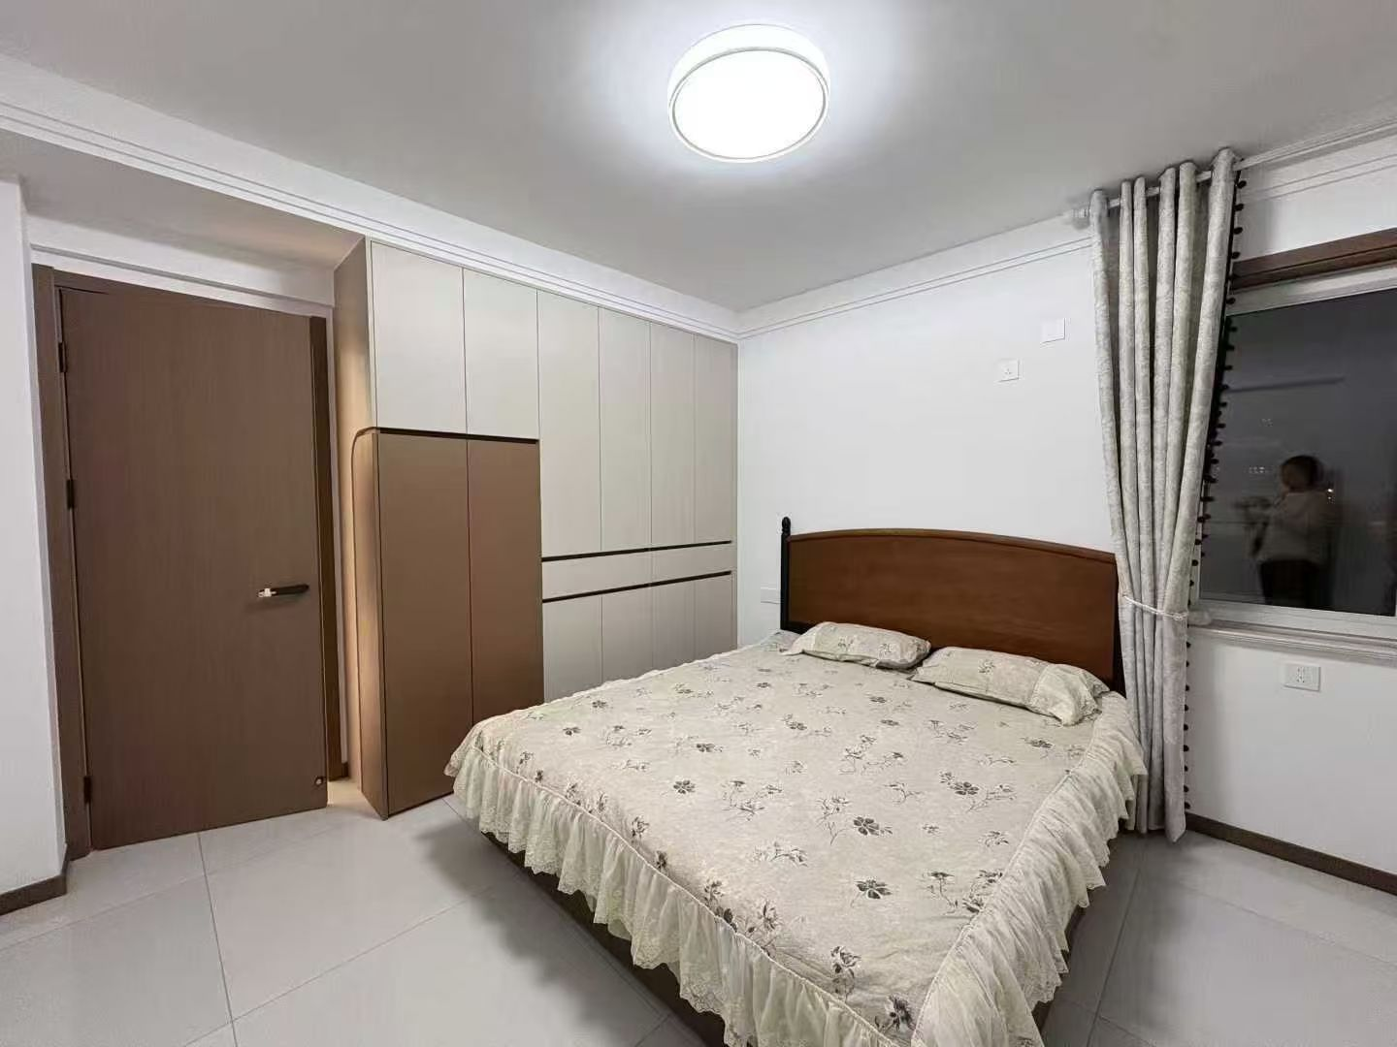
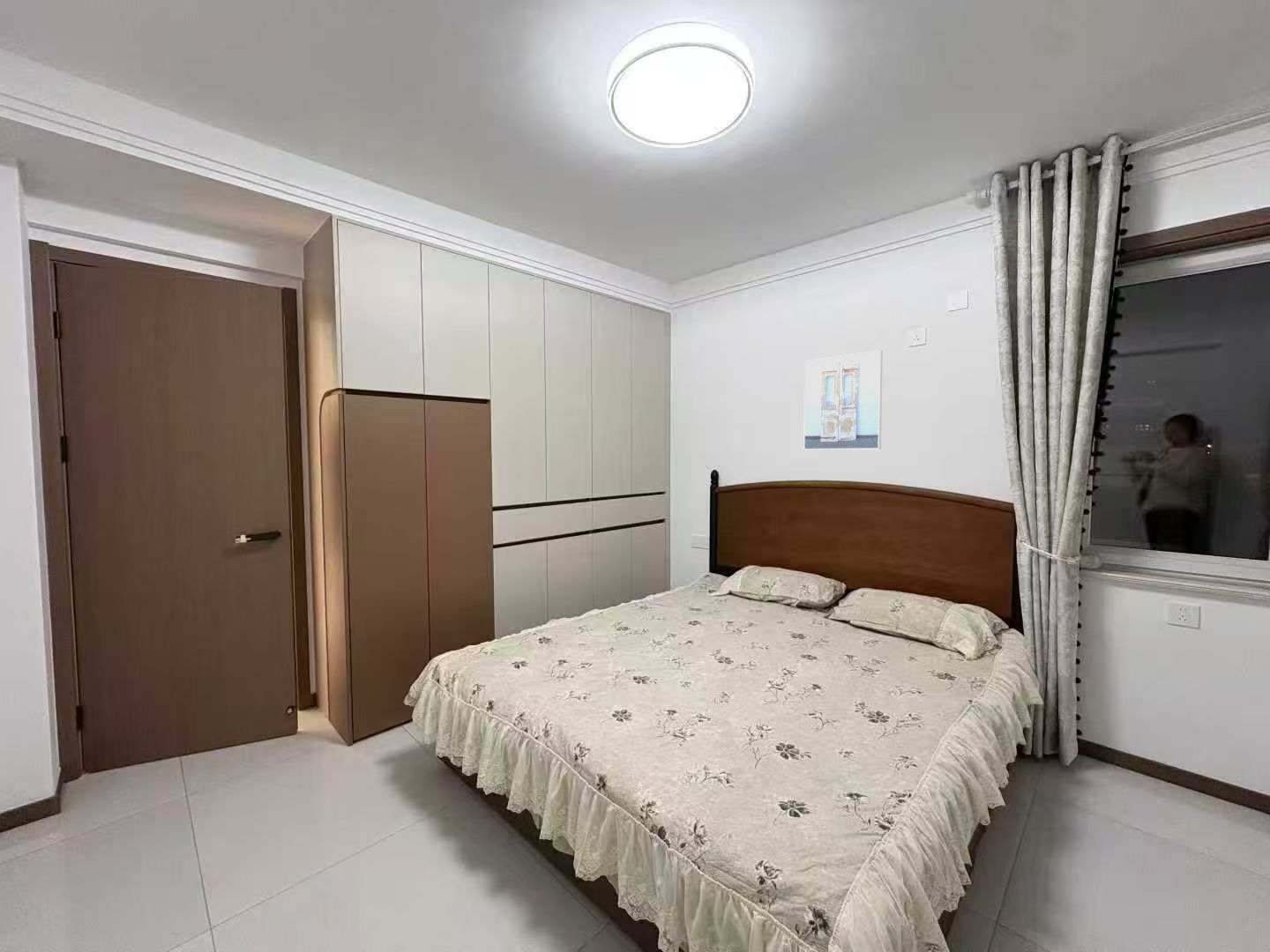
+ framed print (840, 403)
